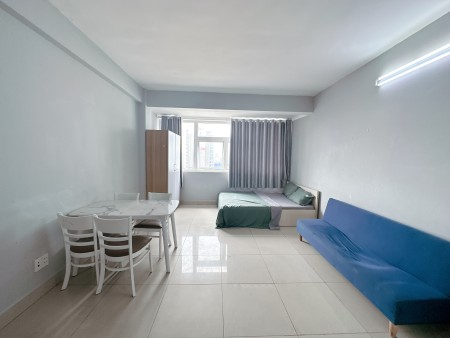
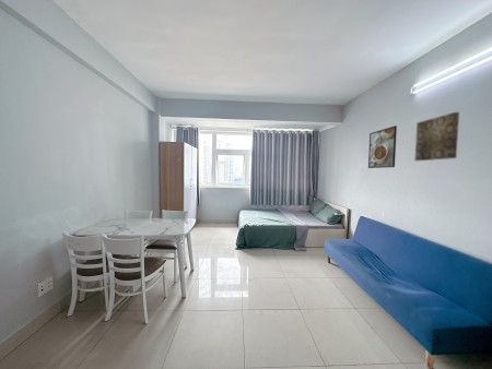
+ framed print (380, 148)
+ wall art (434, 139)
